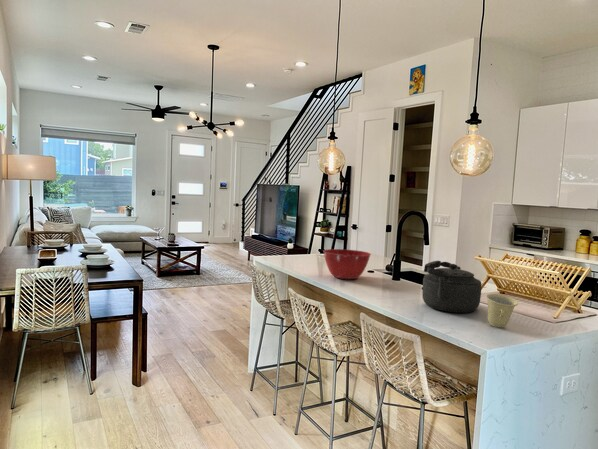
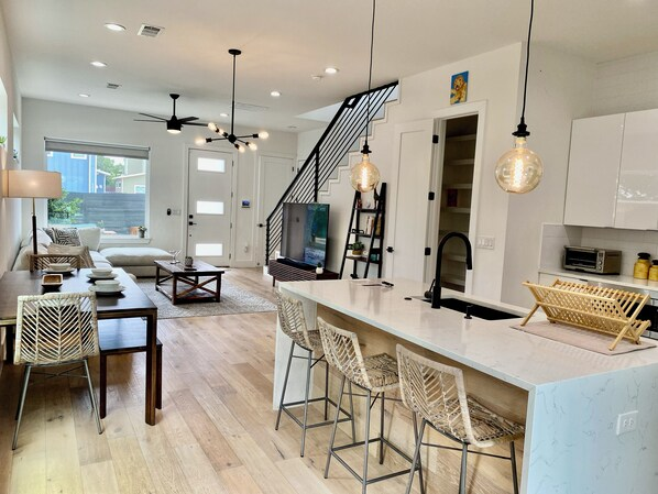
- mixing bowl (346, 264)
- cup (500, 312)
- kettle (450, 285)
